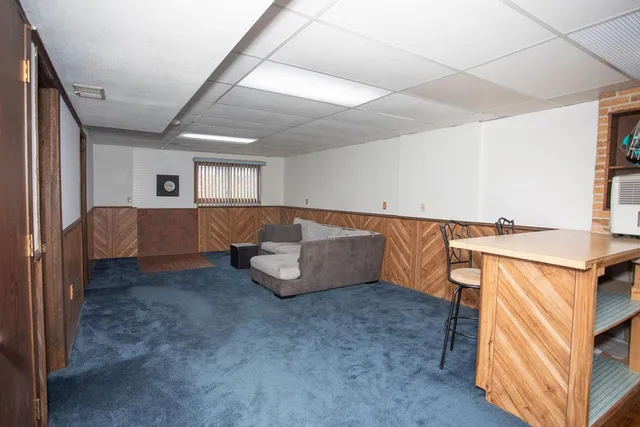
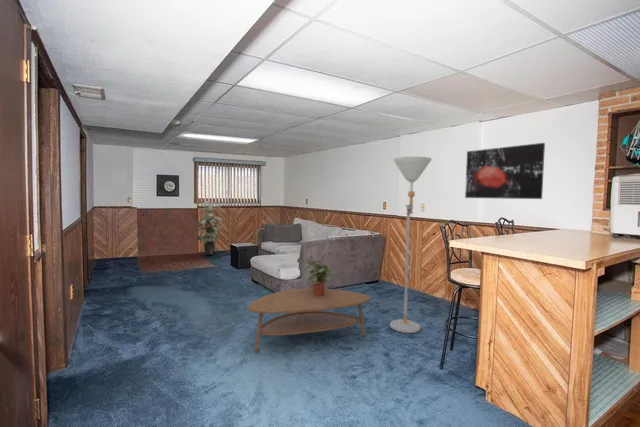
+ coffee table (307, 316)
+ floor lamp (408, 242)
+ potted plant (319, 277)
+ wall art (501, 173)
+ indoor plant (208, 228)
